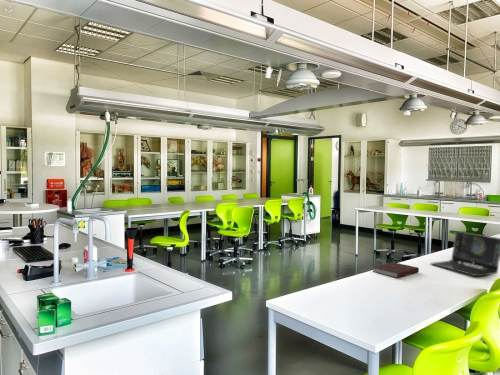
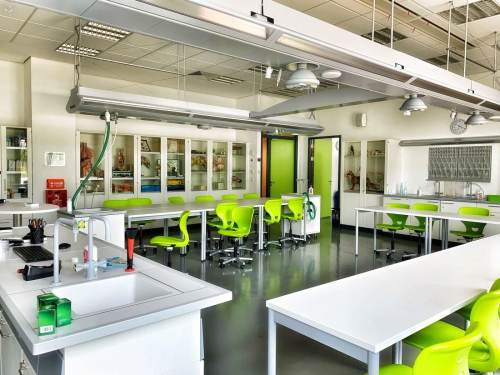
- notebook (395, 269)
- laptop (464, 252)
